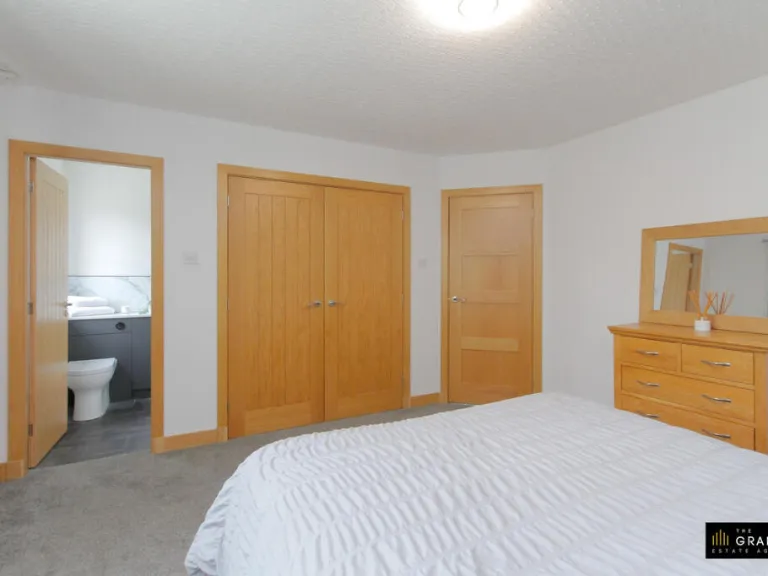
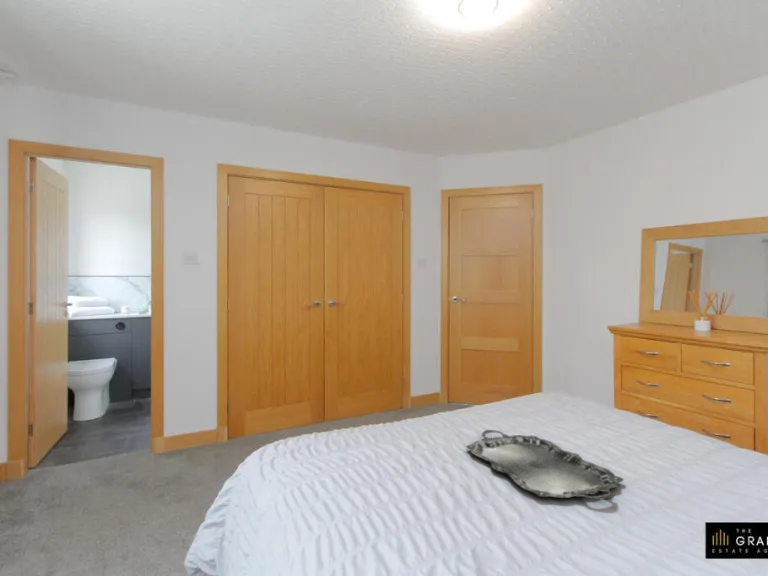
+ serving tray (537, 461)
